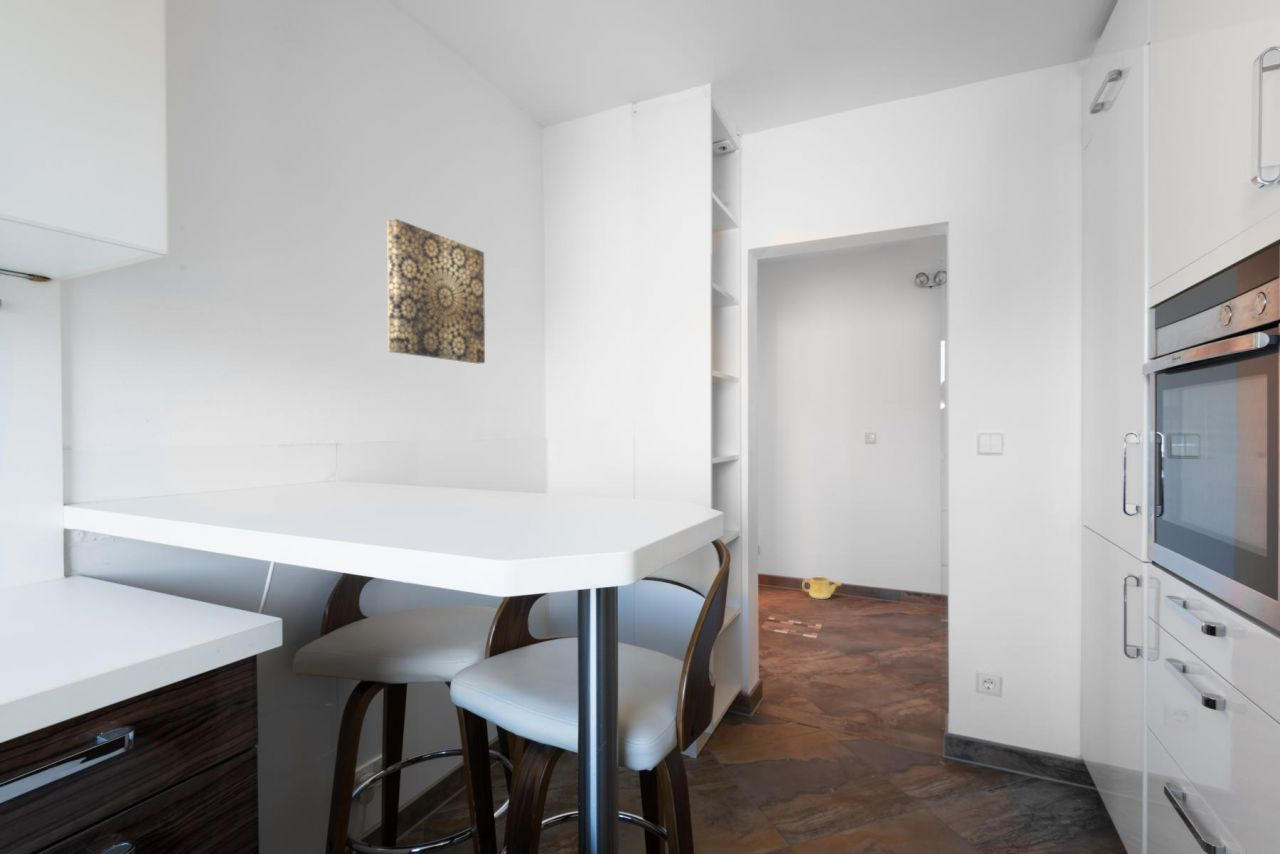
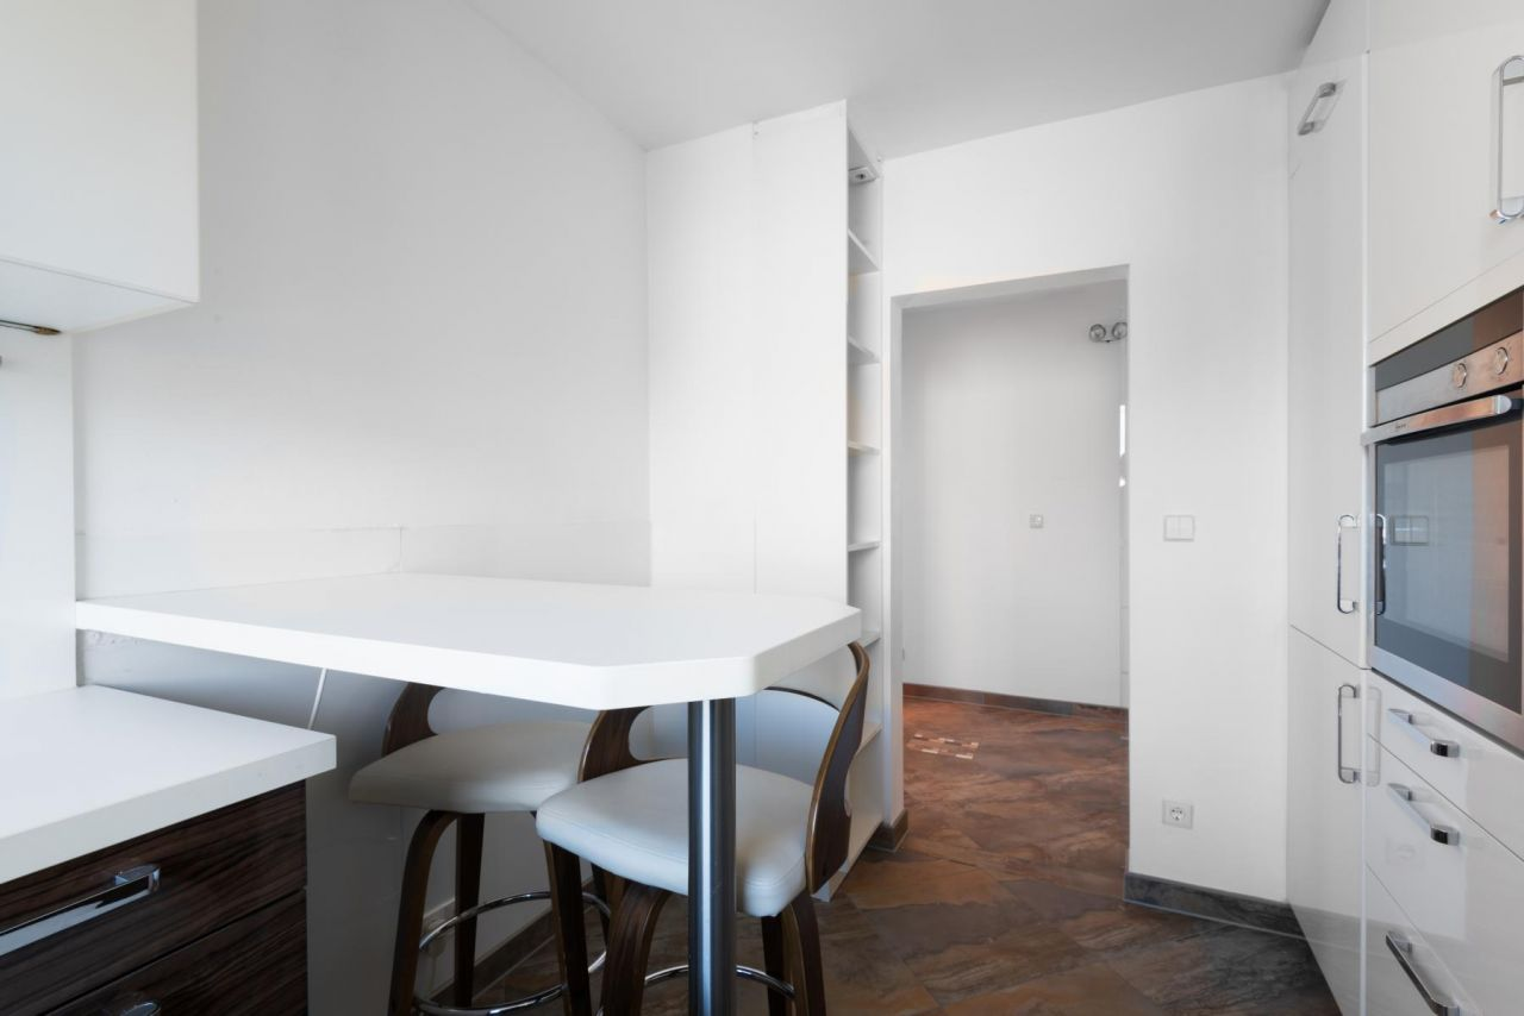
- watering can (821, 587)
- wall art (440, 297)
